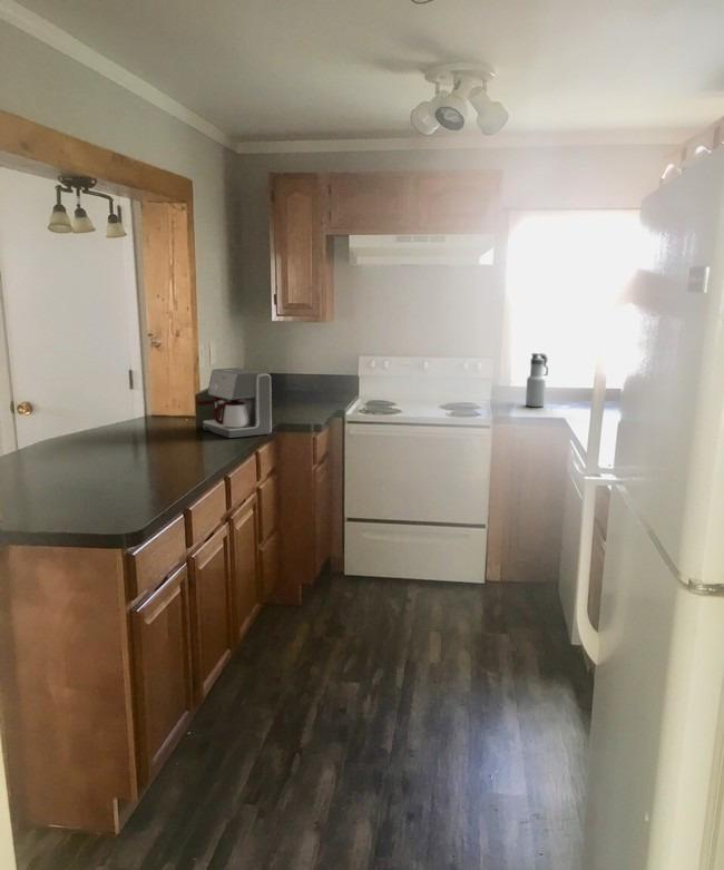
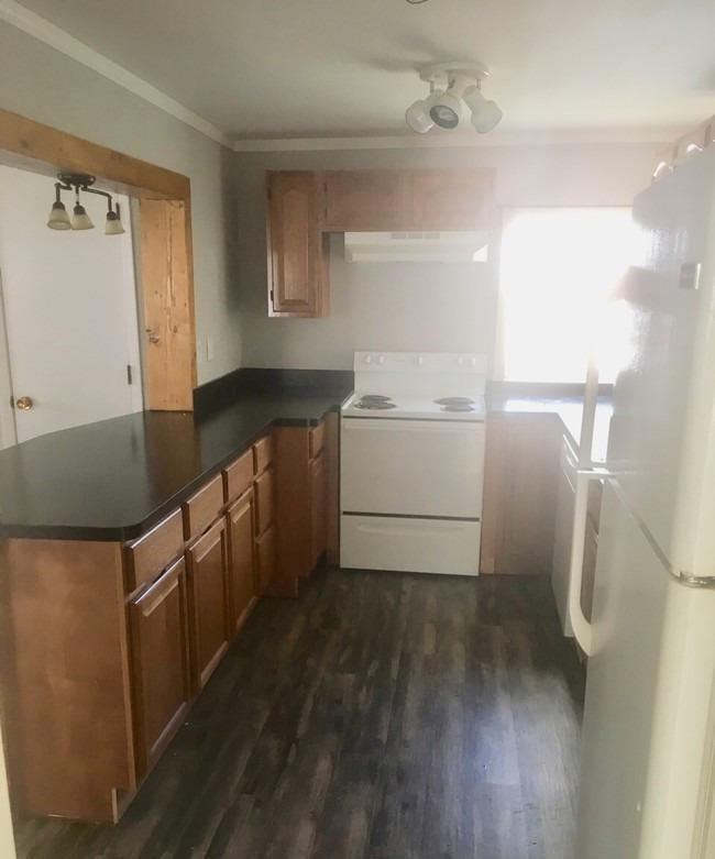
- water bottle (536, 379)
- coffee maker (236, 401)
